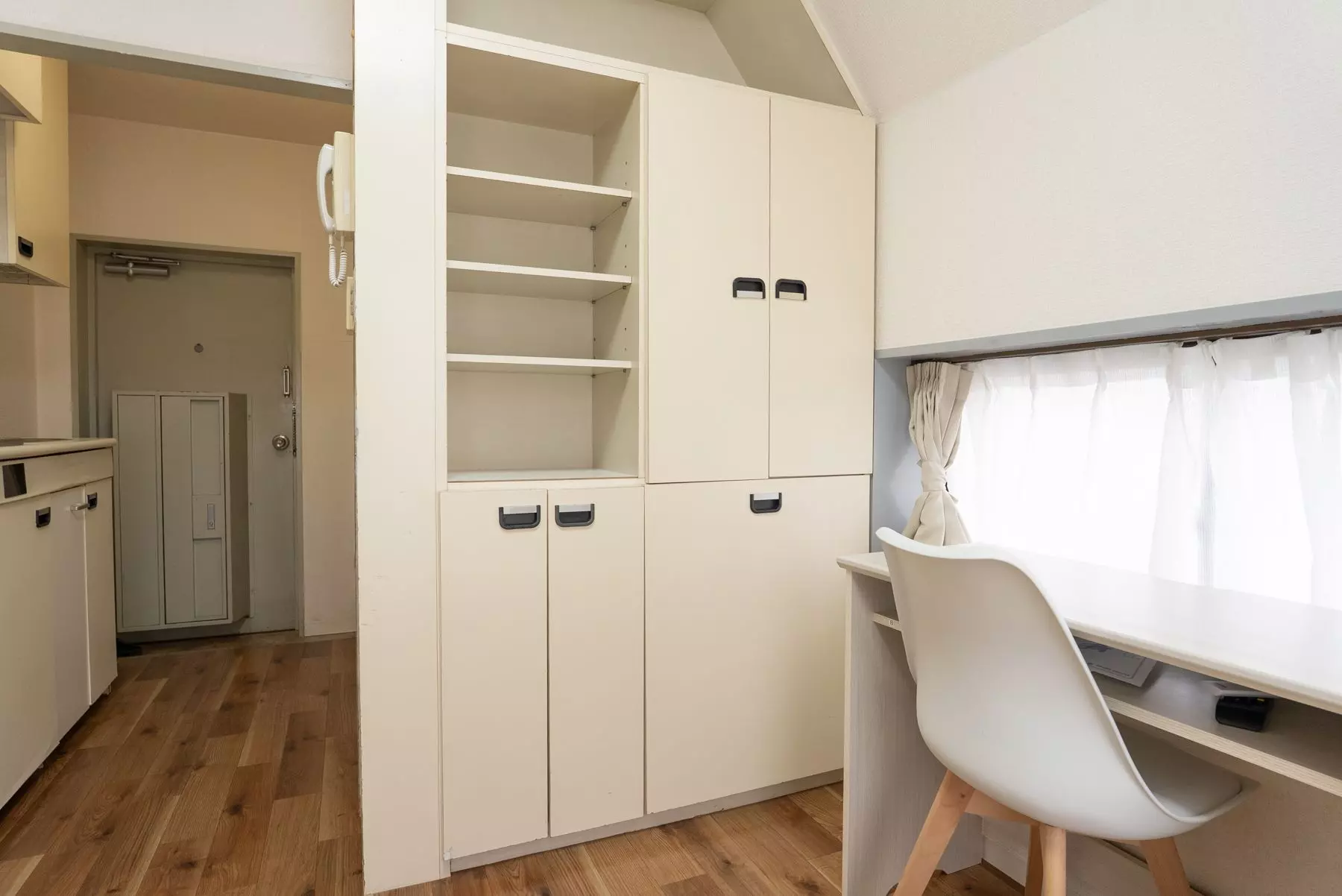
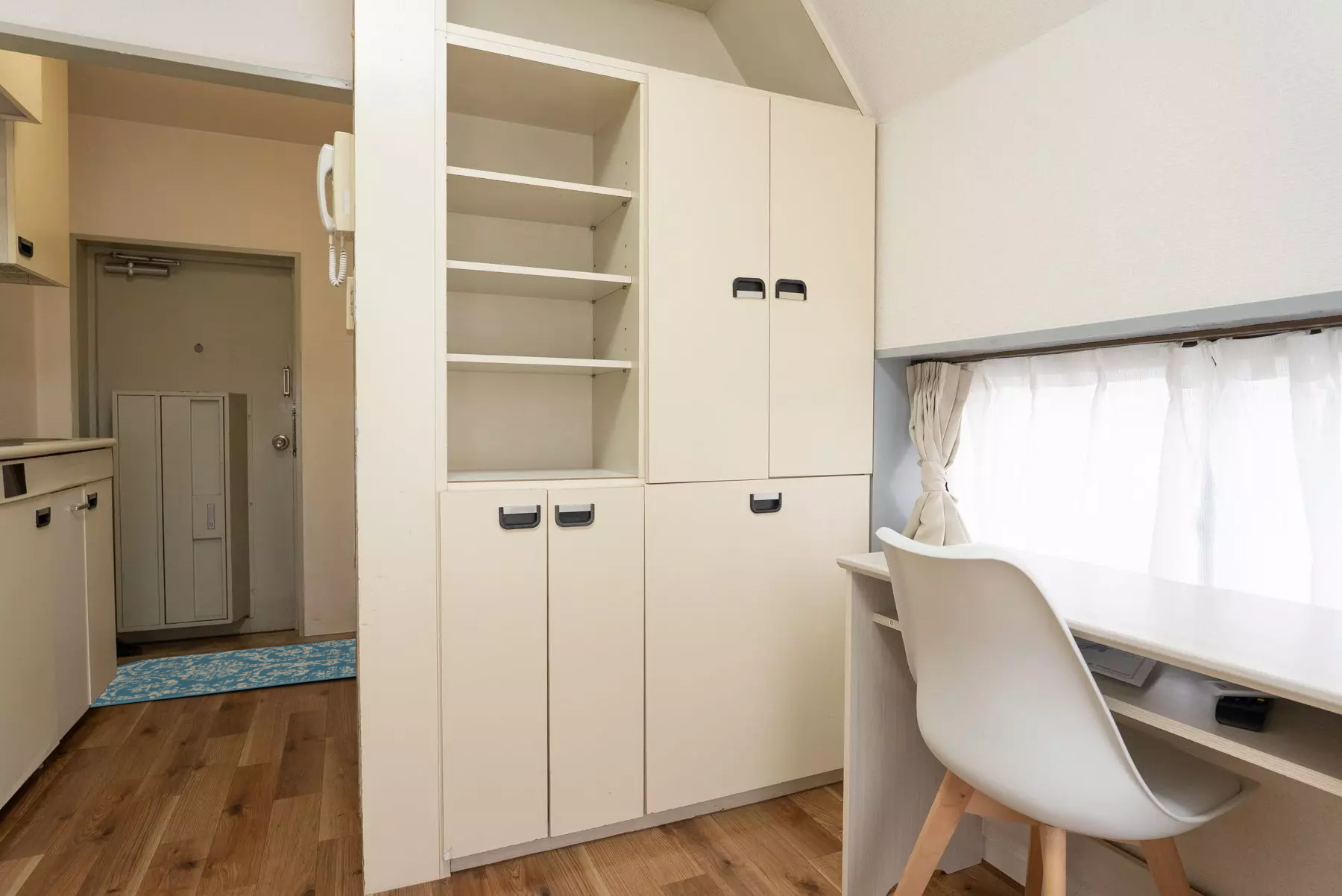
+ rug (212, 671)
